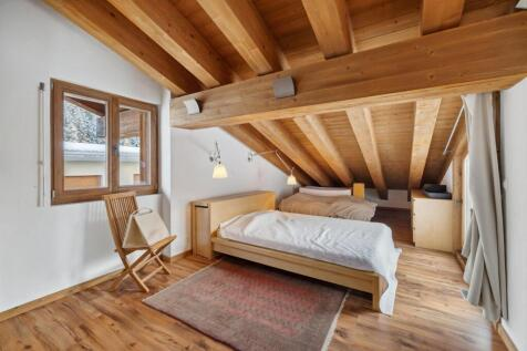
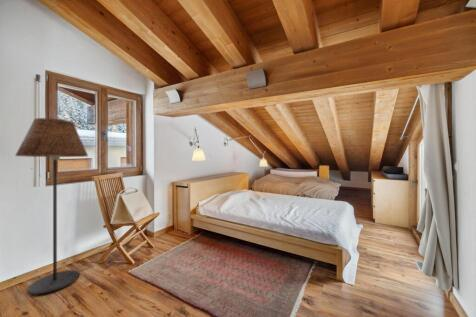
+ floor lamp (54, 201)
